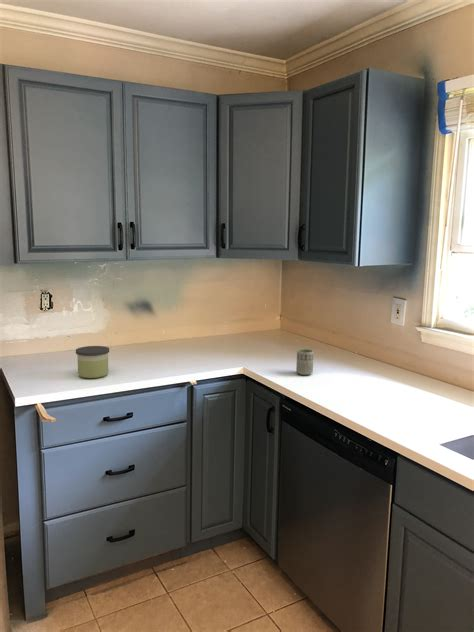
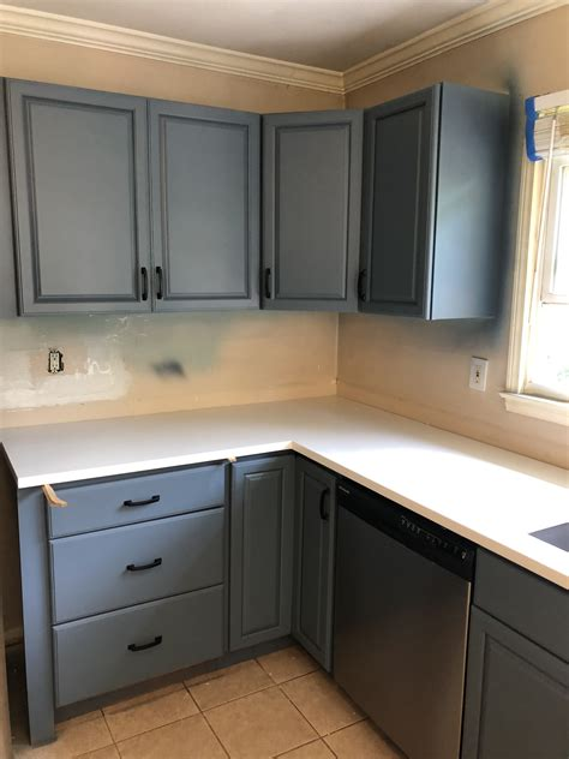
- cup (304, 362)
- candle (93, 362)
